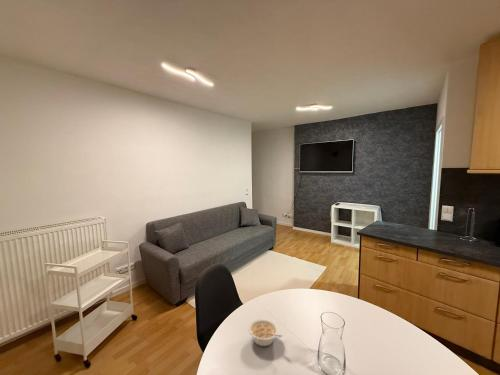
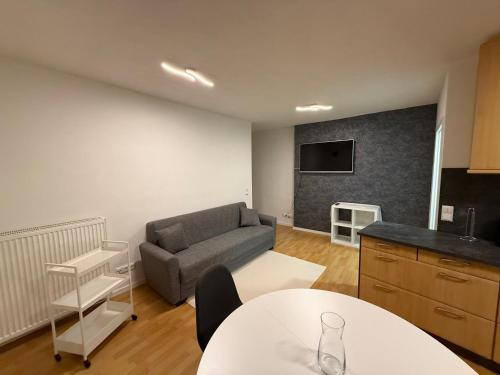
- legume (264, 332)
